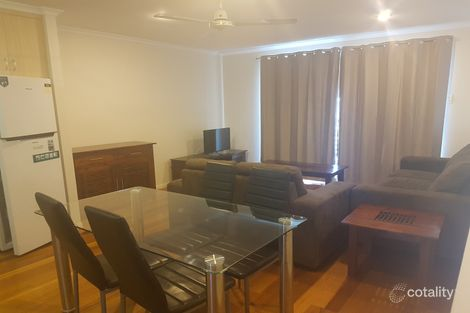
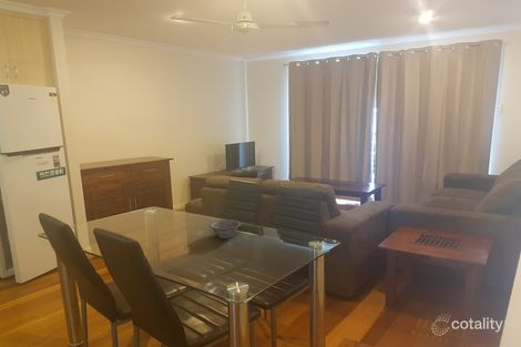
+ decorative bowl (225, 229)
